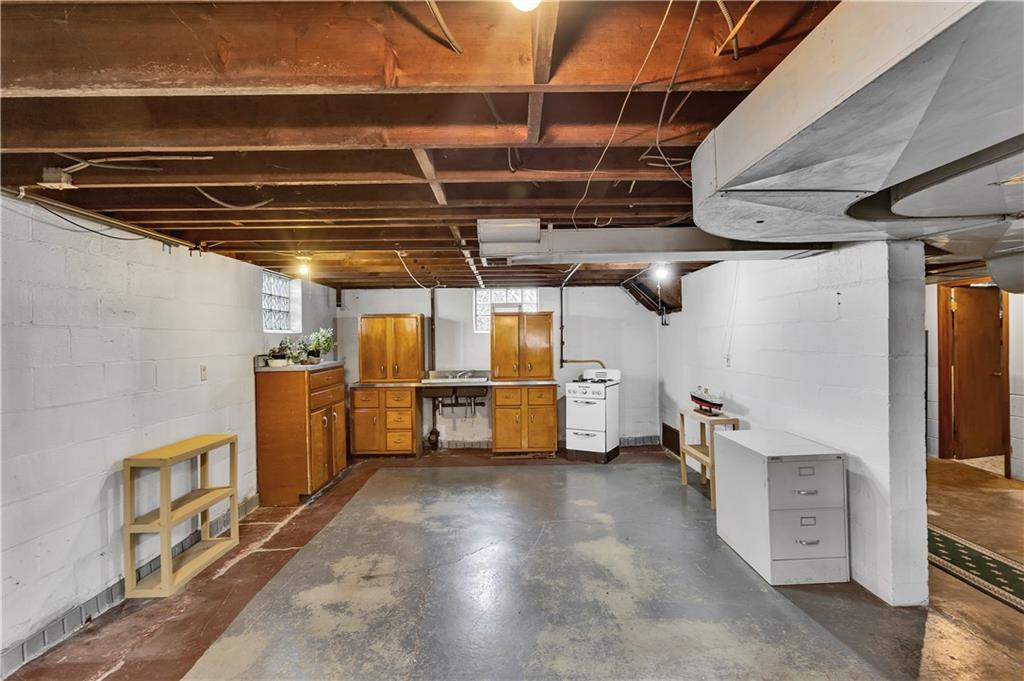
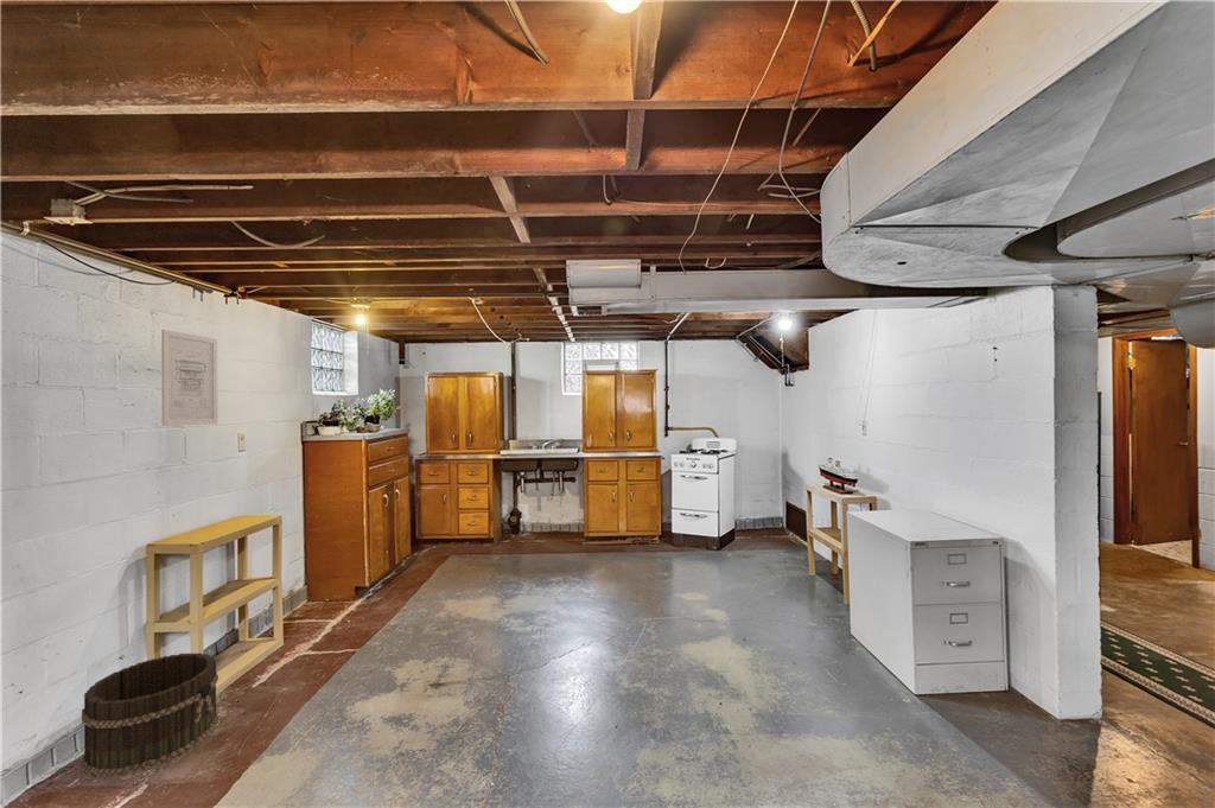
+ bucket (154, 707)
+ wall art (191, 380)
